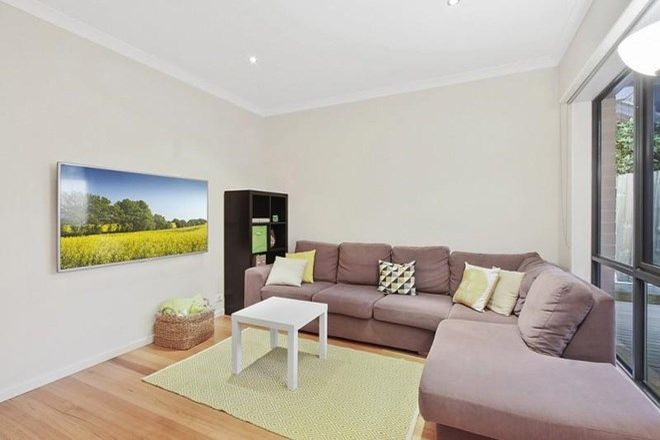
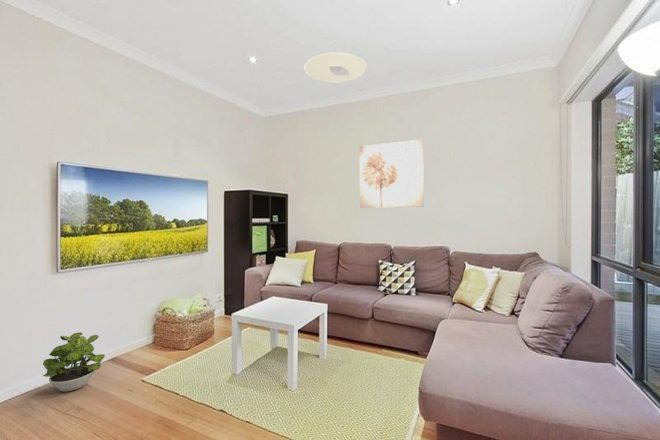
+ potted plant (72, 360)
+ wall art (390, 175)
+ ceiling light (335, 65)
